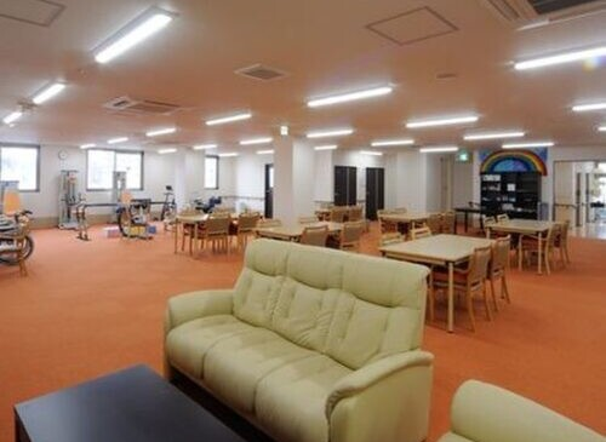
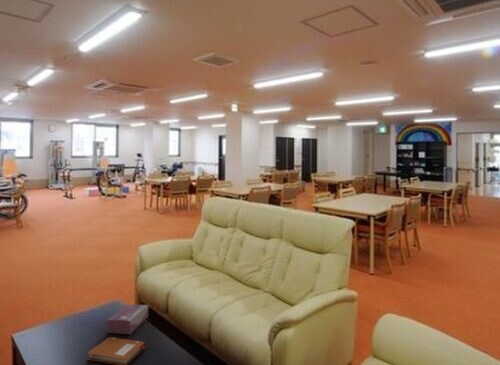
+ notebook (118, 350)
+ tissue box (128, 318)
